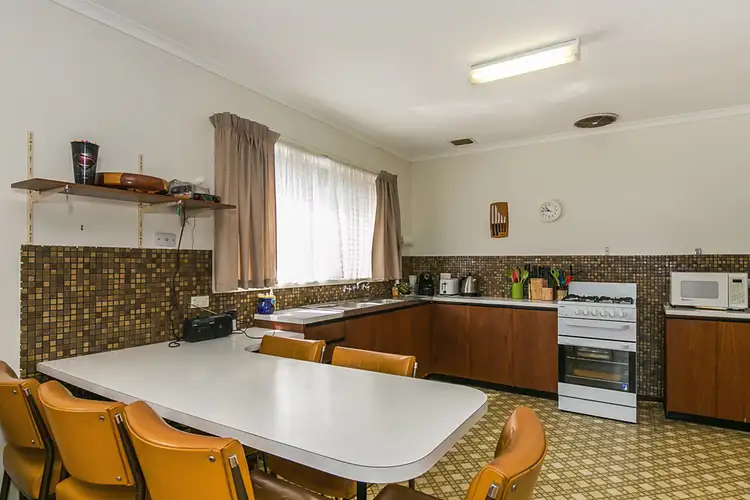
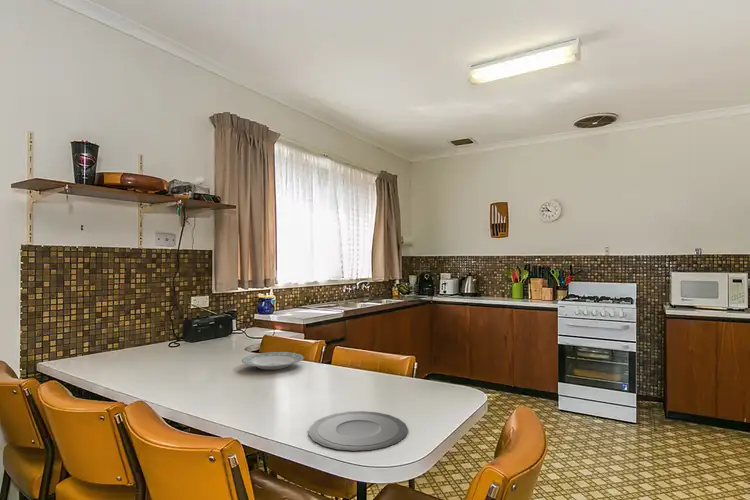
+ plate (358, 429)
+ plate (273, 362)
